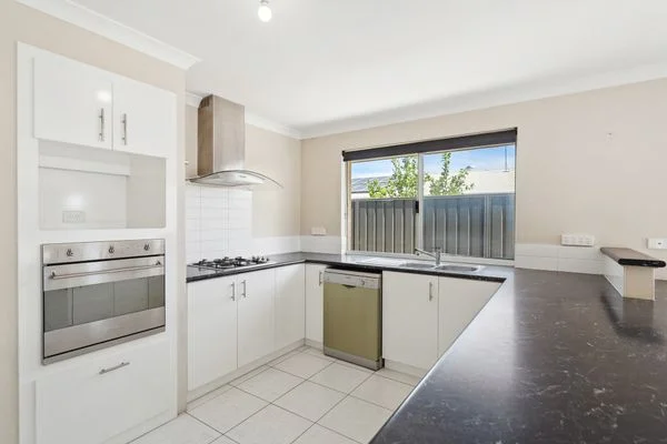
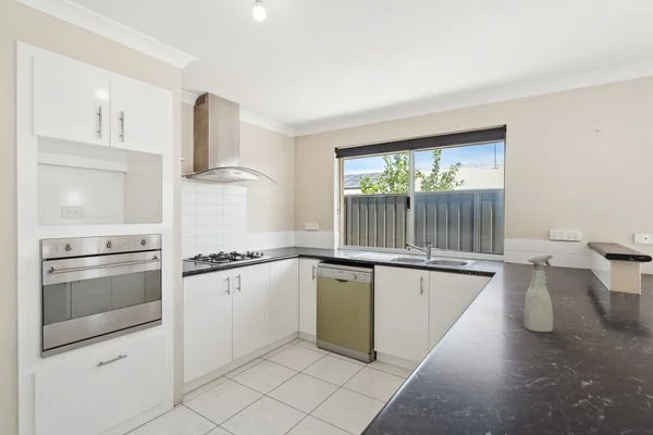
+ spray bottle (538, 291)
